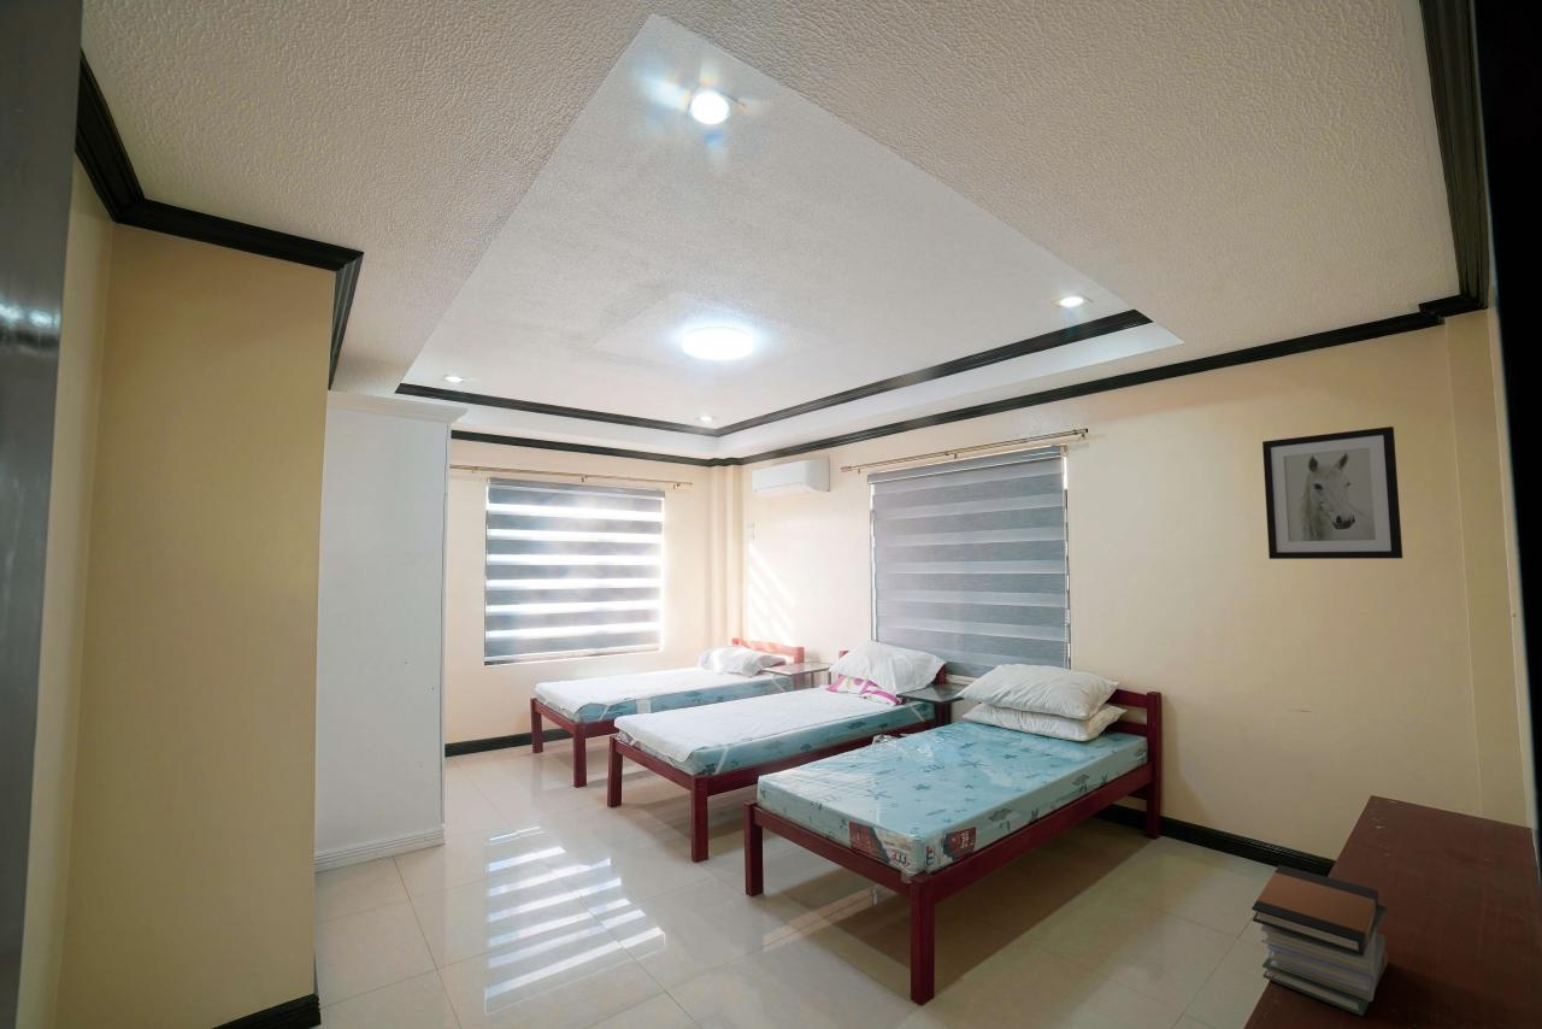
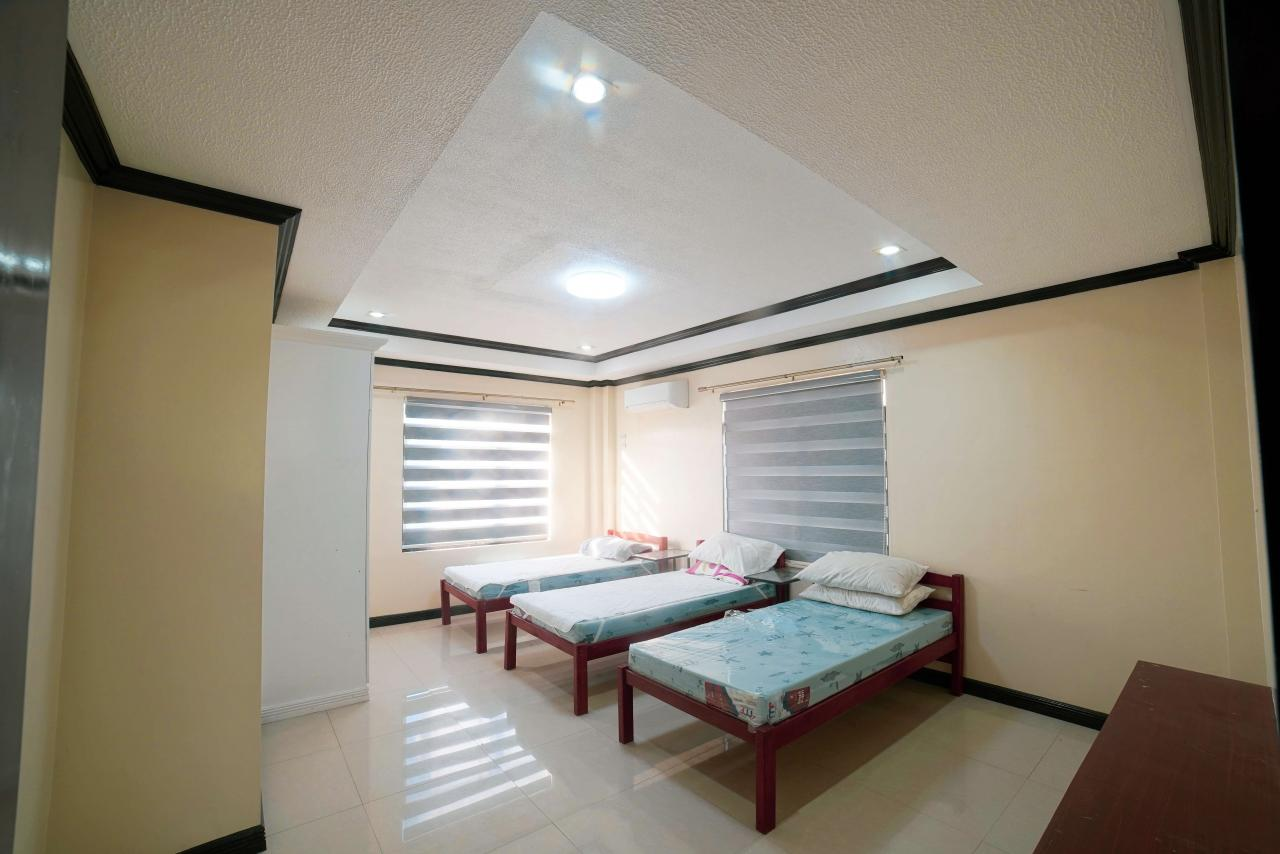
- book stack (1320, 934)
- wall art (1328, 495)
